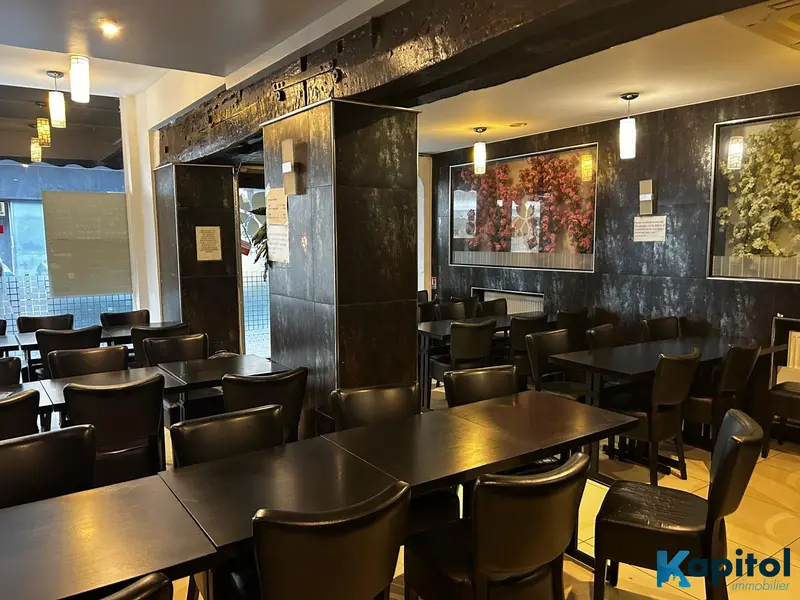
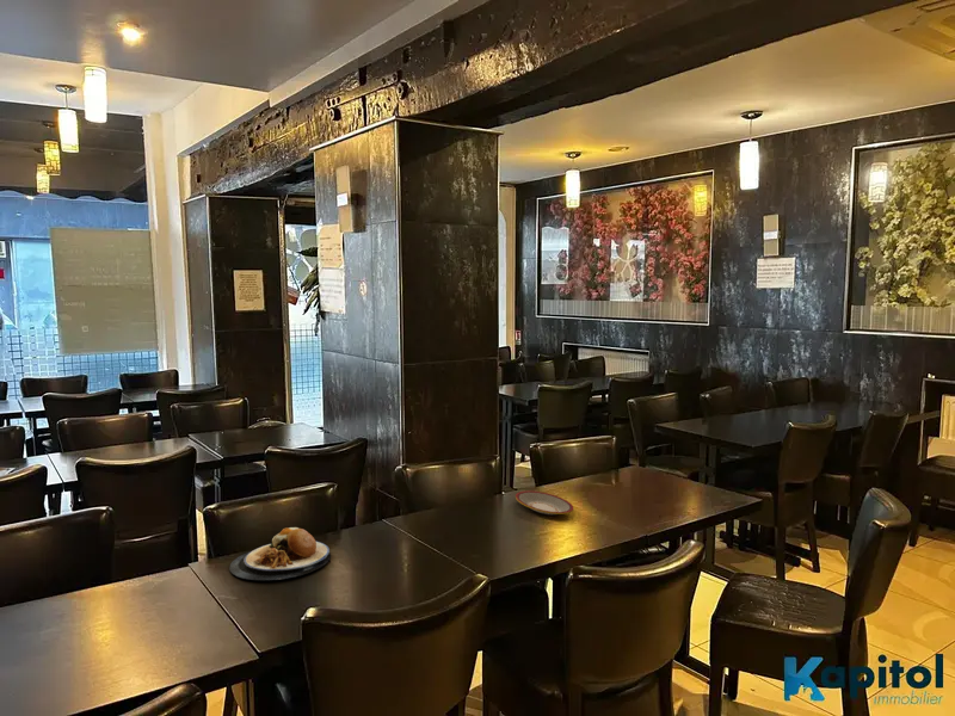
+ plate (279, 548)
+ plate (543, 505)
